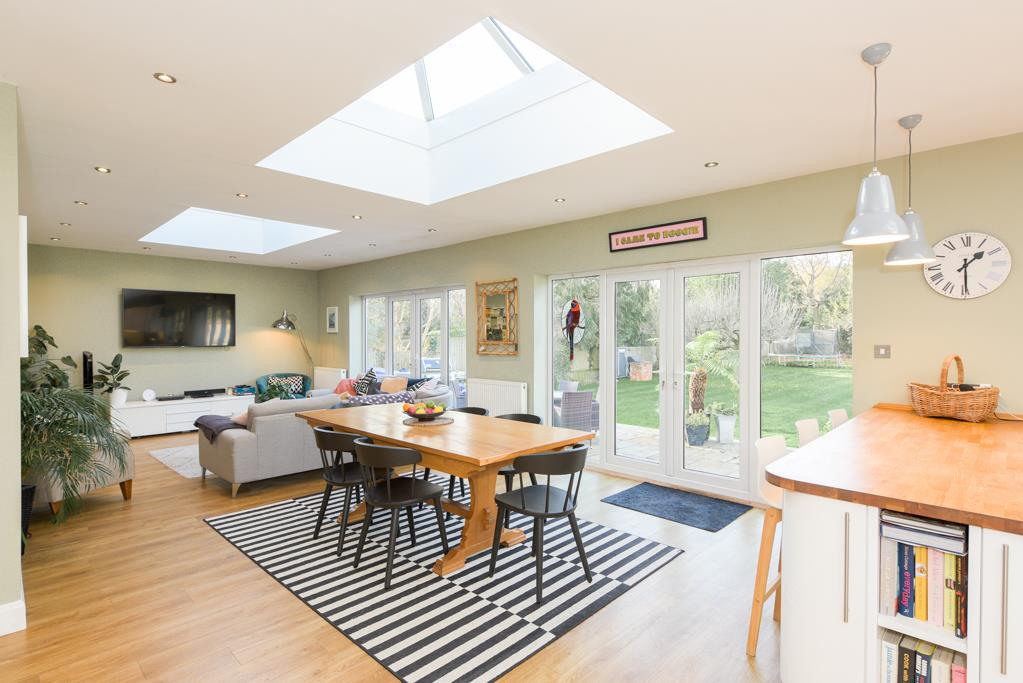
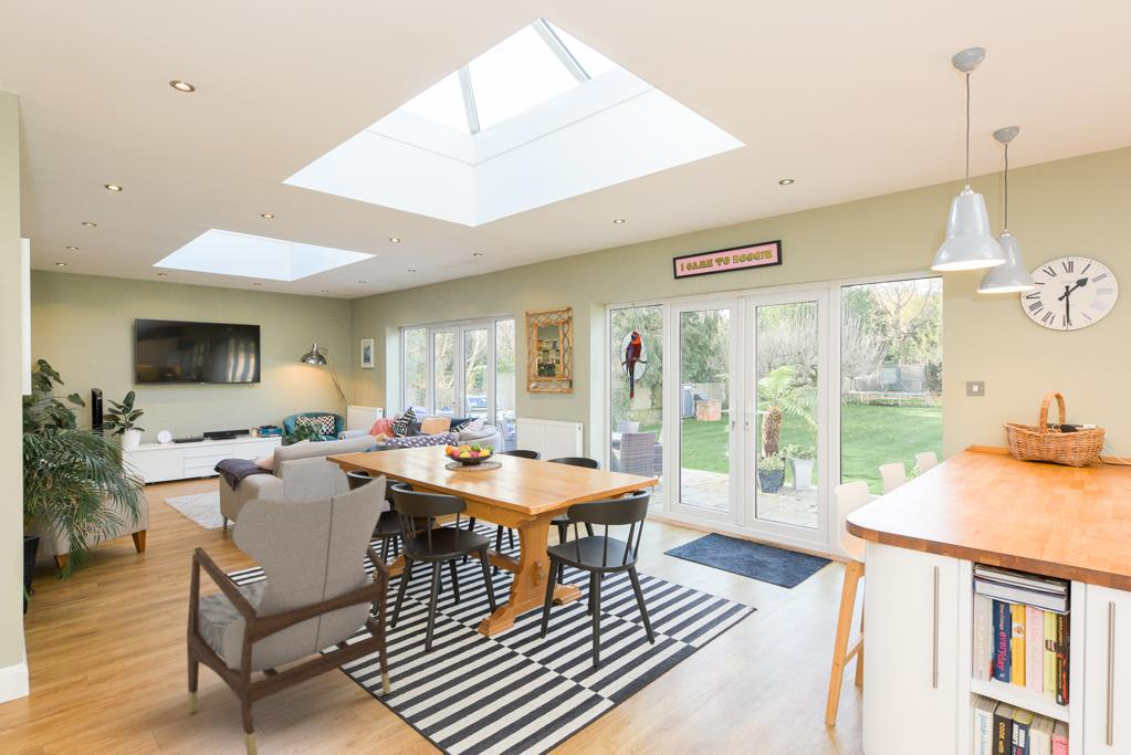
+ armchair (295, 587)
